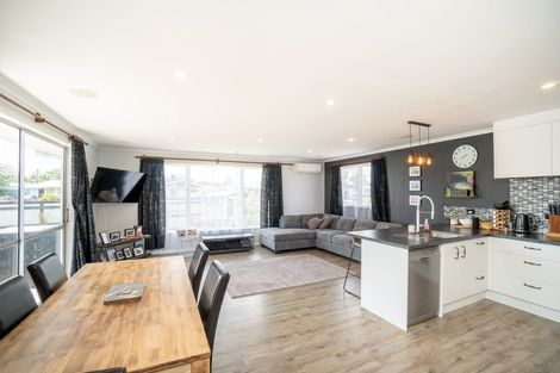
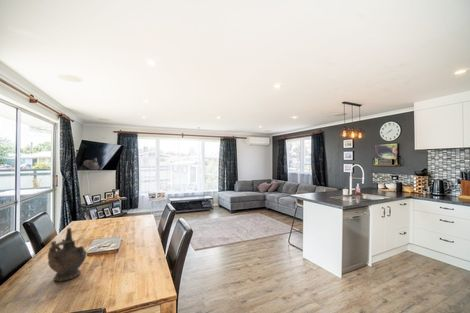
+ ceremonial vessel (66, 252)
